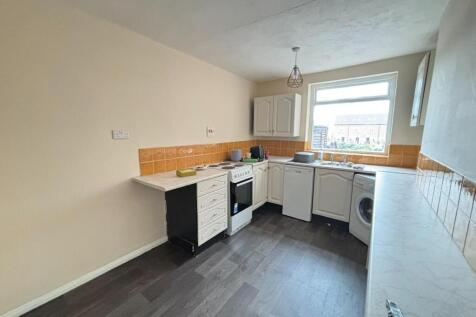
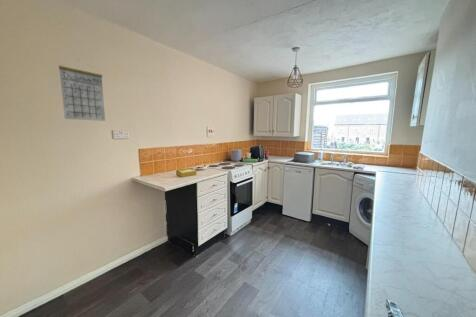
+ calendar (83, 89)
